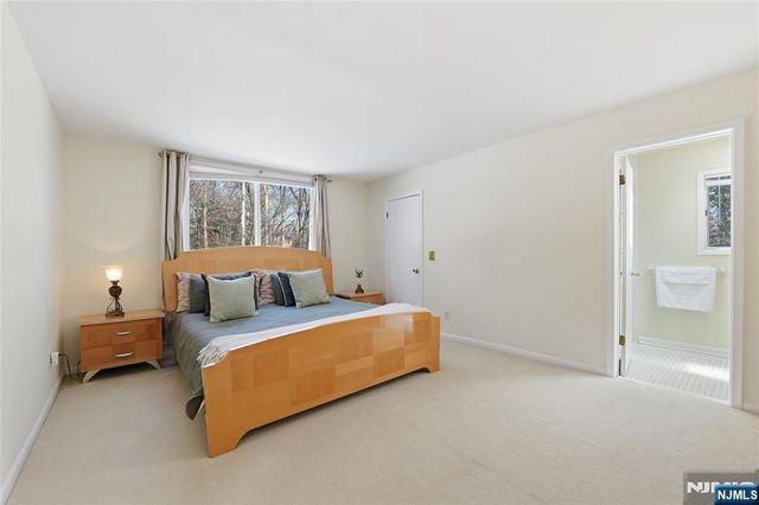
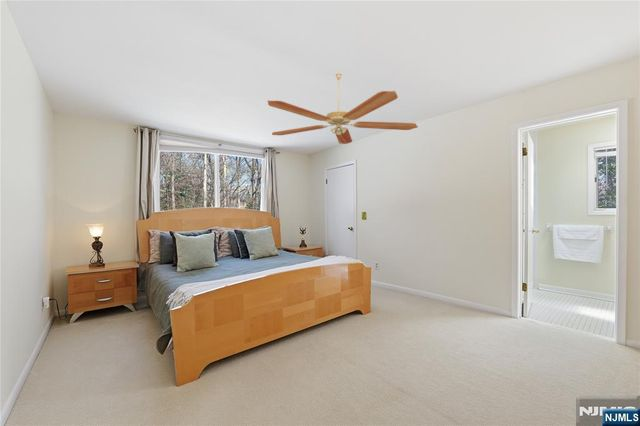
+ ceiling fan (338, 106)
